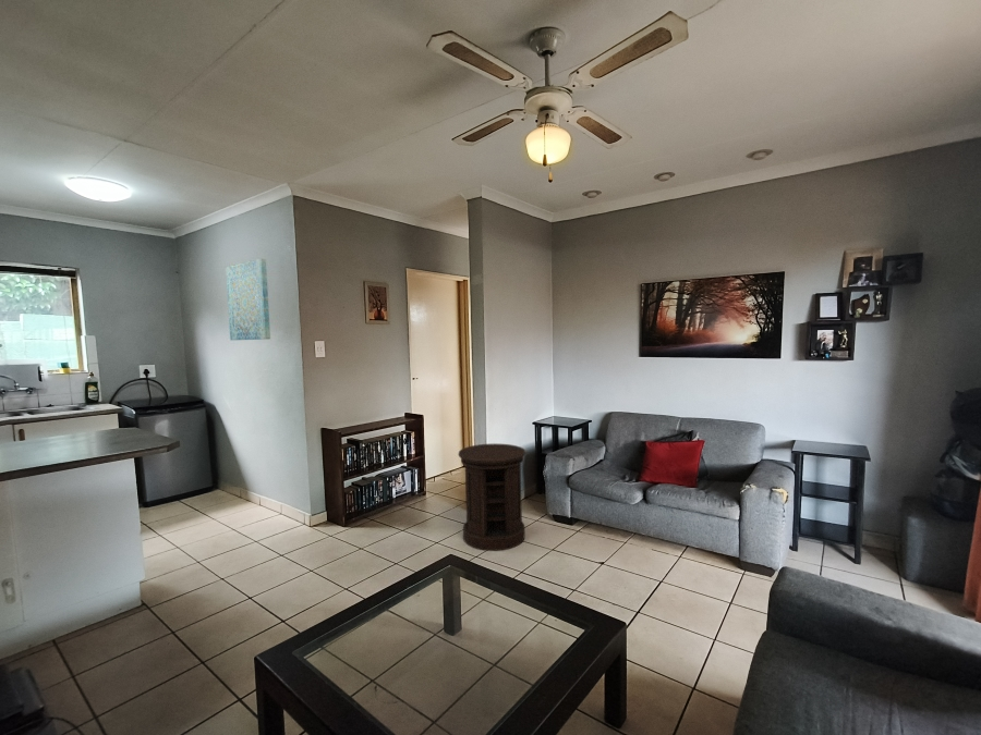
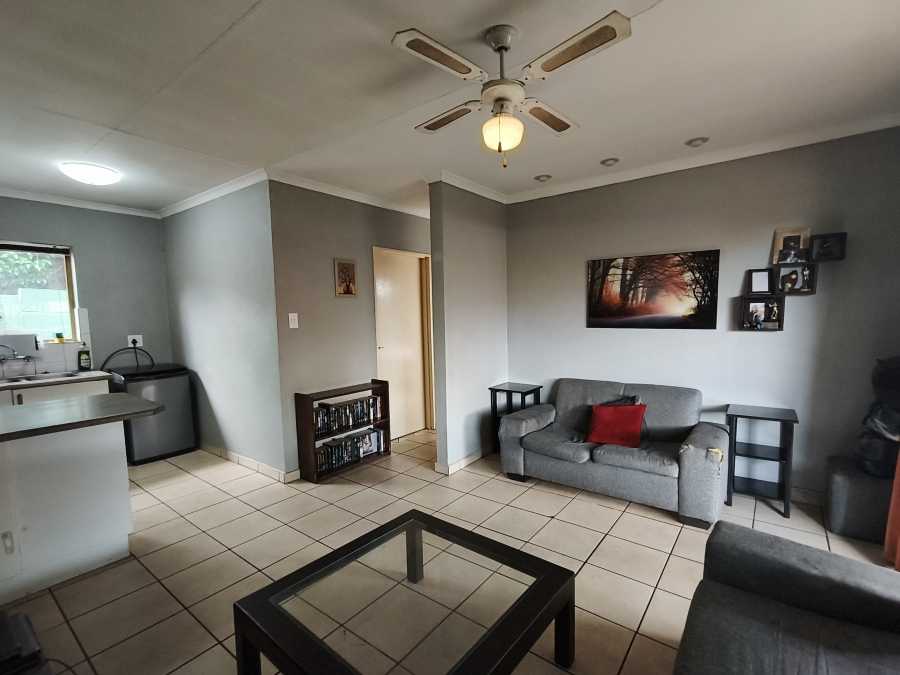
- side table (493, 494)
- wall art (246, 302)
